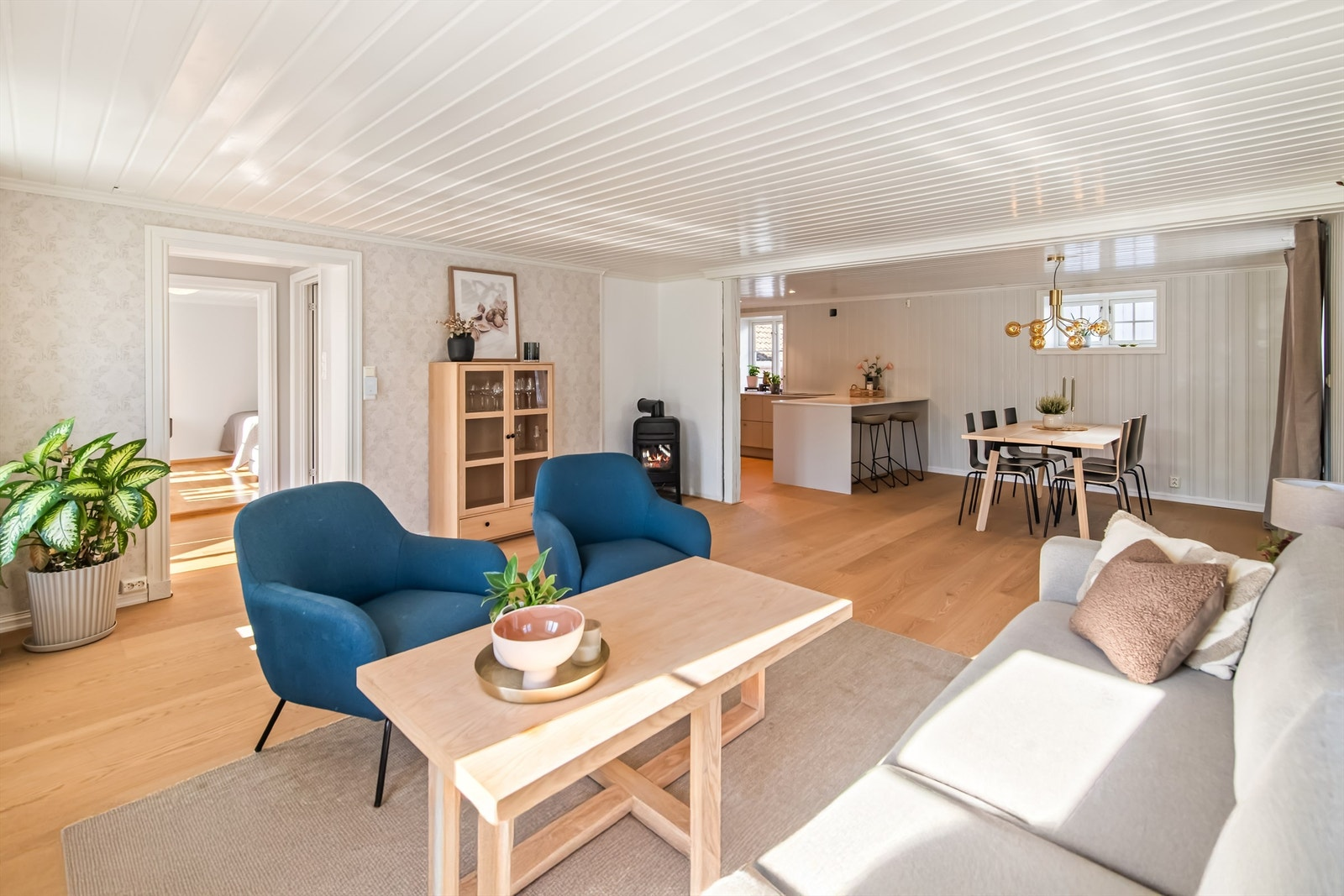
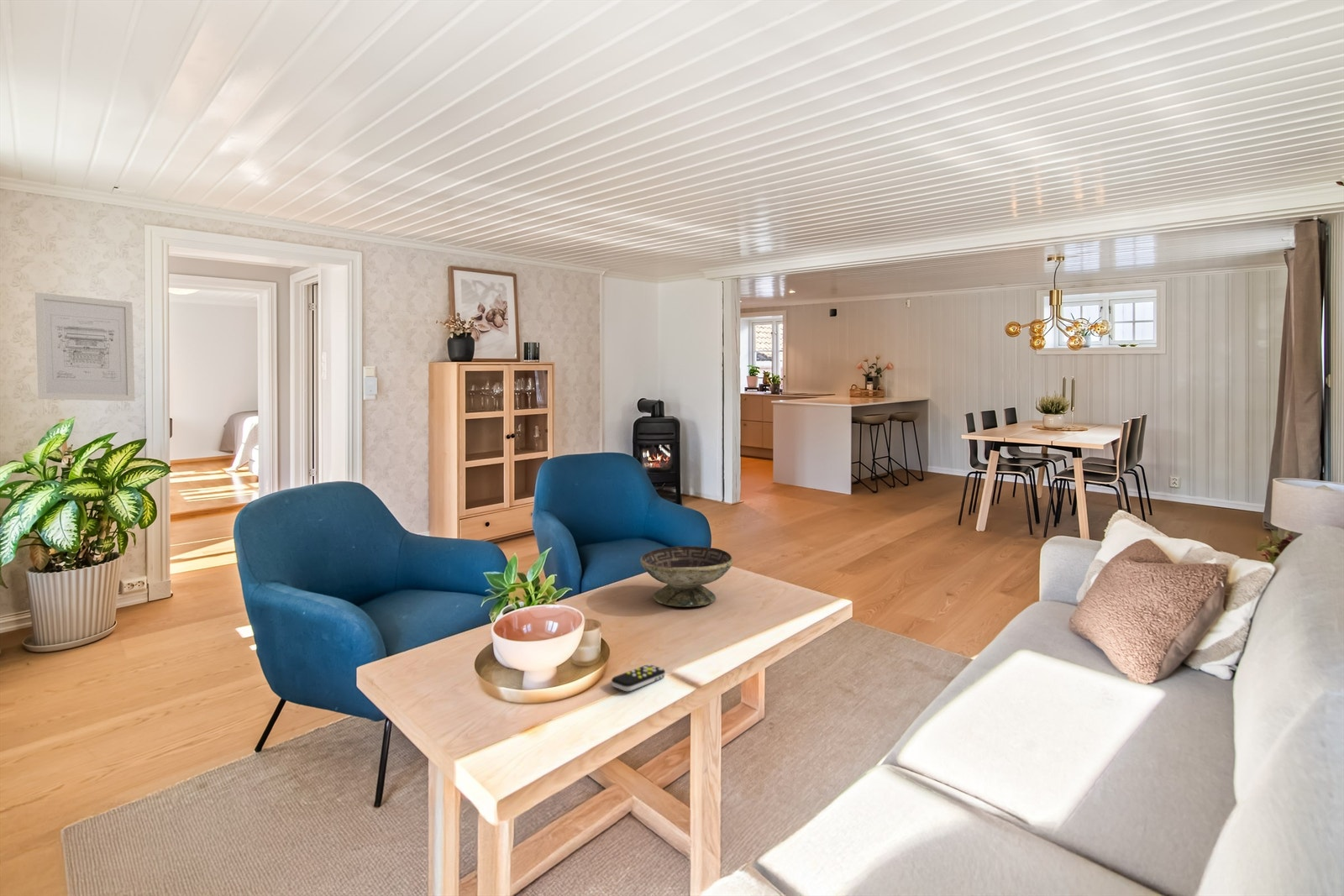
+ wall art (87, 348)
+ remote control (638, 677)
+ decorative bowl (686, 576)
